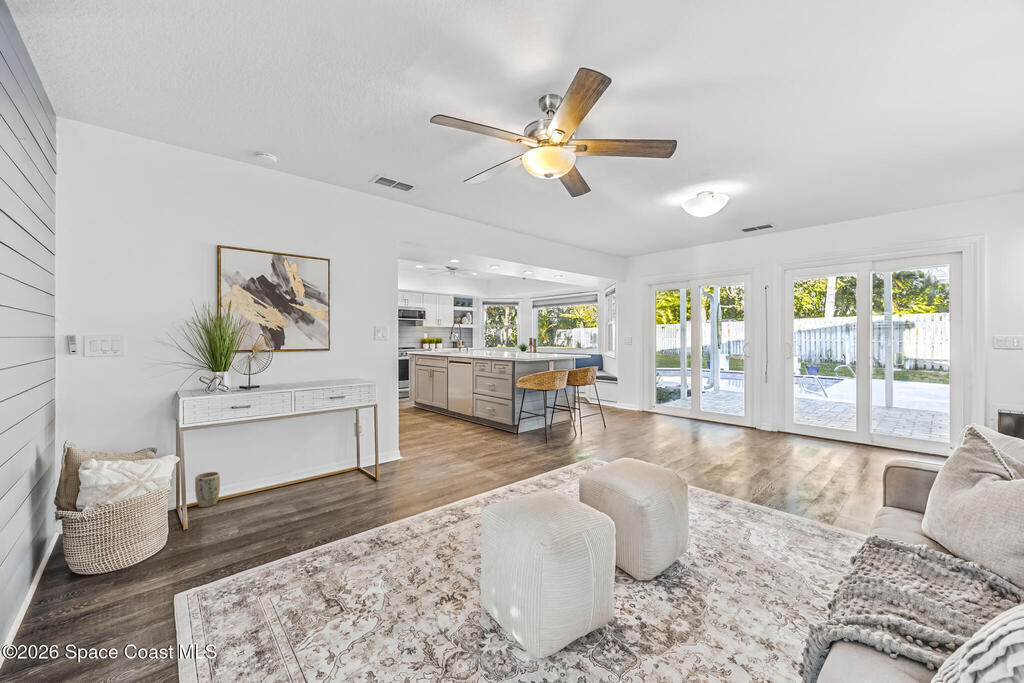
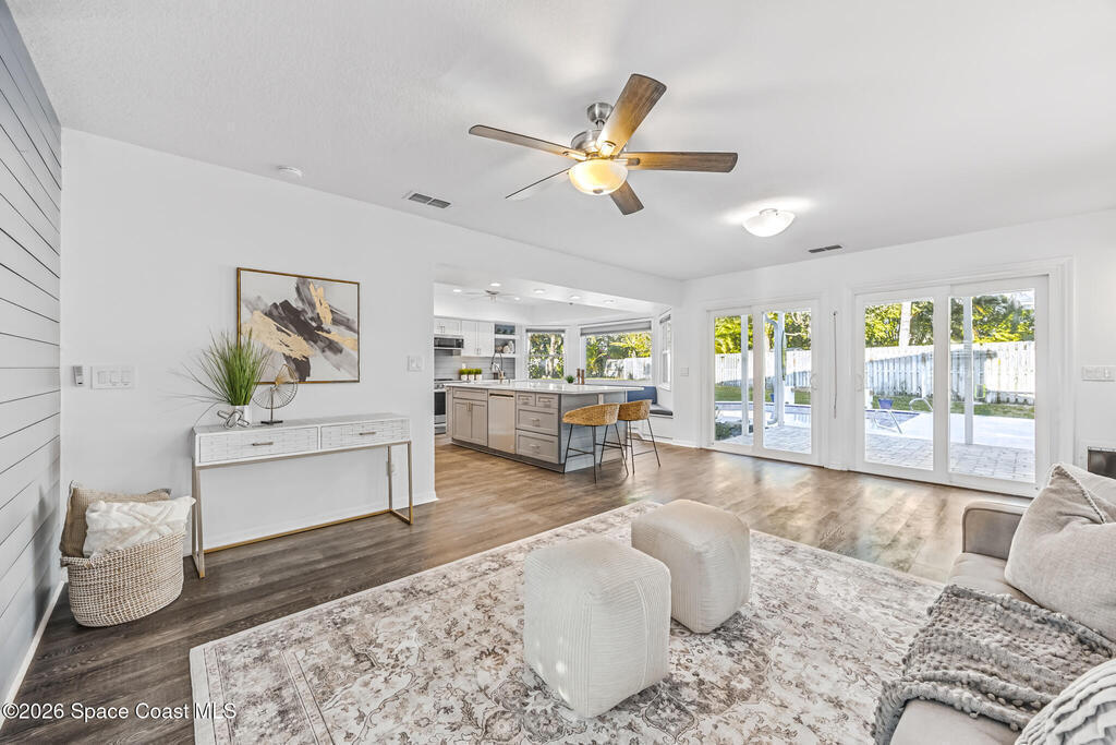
- plant pot (207, 489)
